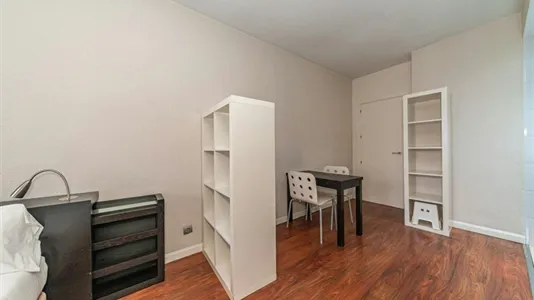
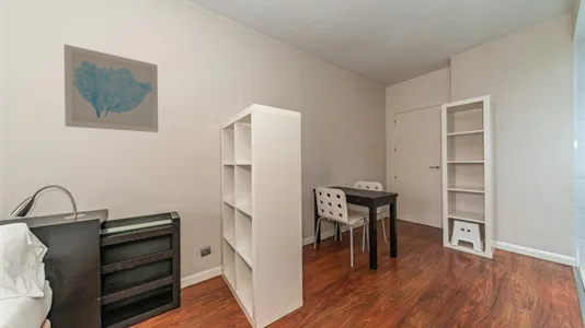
+ wall art (115, 92)
